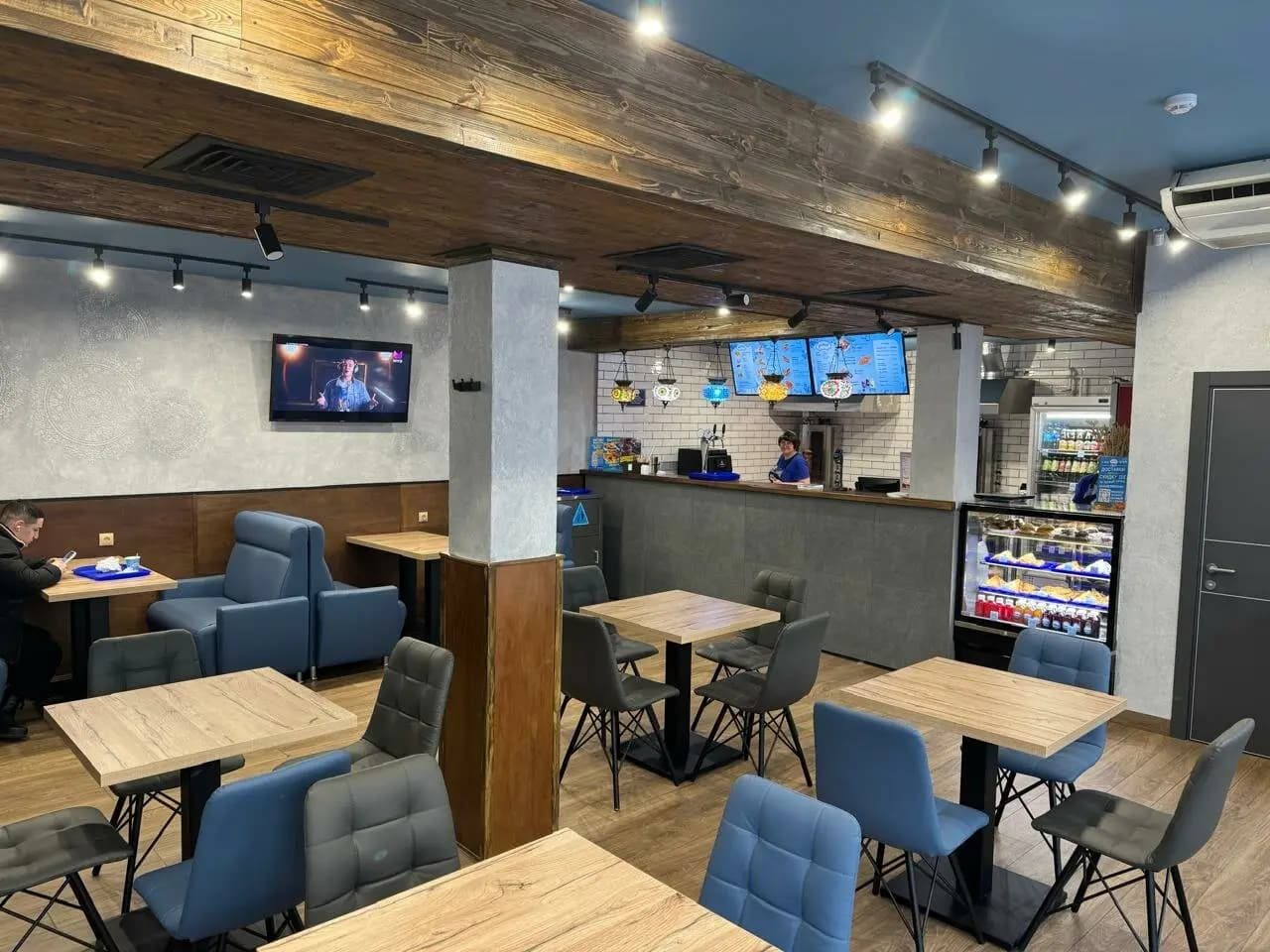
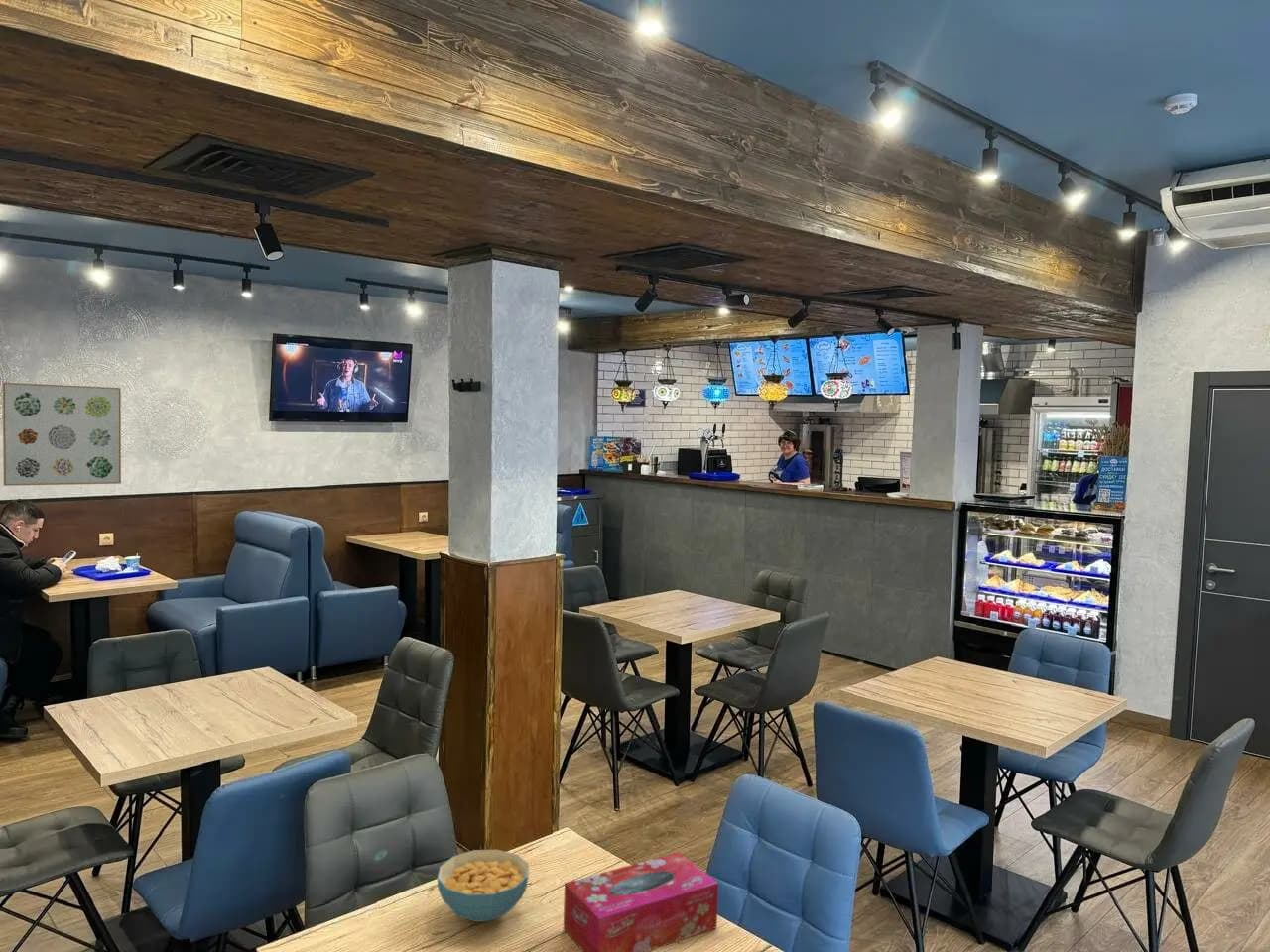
+ wall art (64, 434)
+ tissue box (641, 905)
+ cereal bowl (482, 892)
